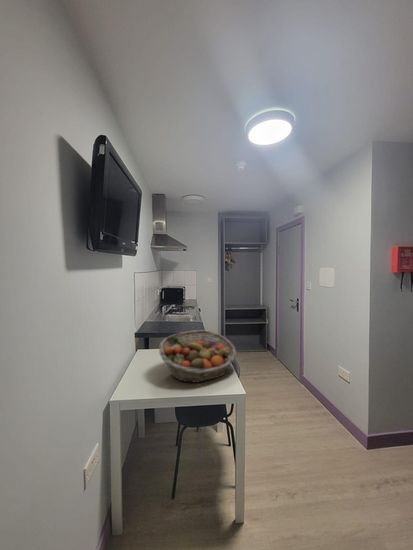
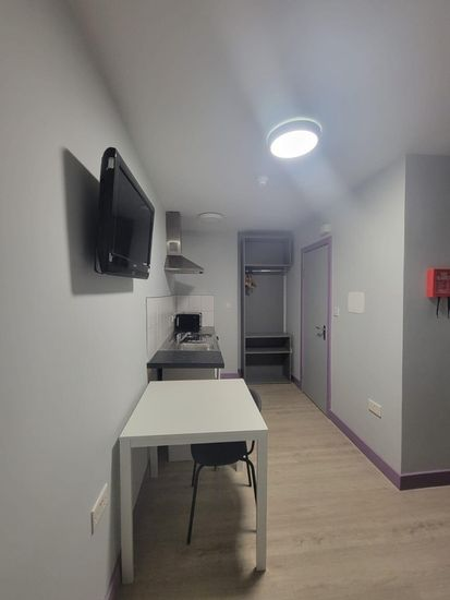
- fruit basket (198, 354)
